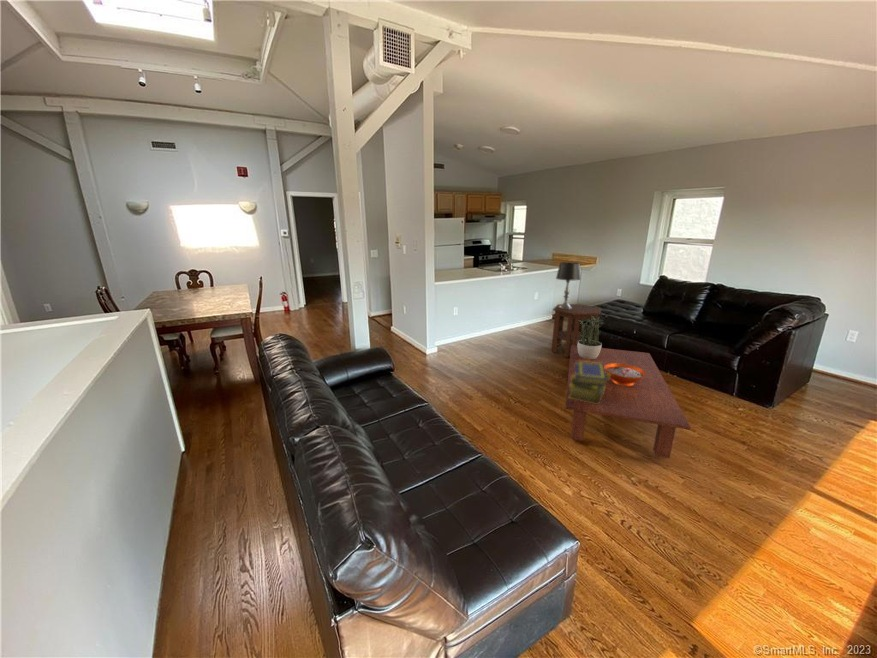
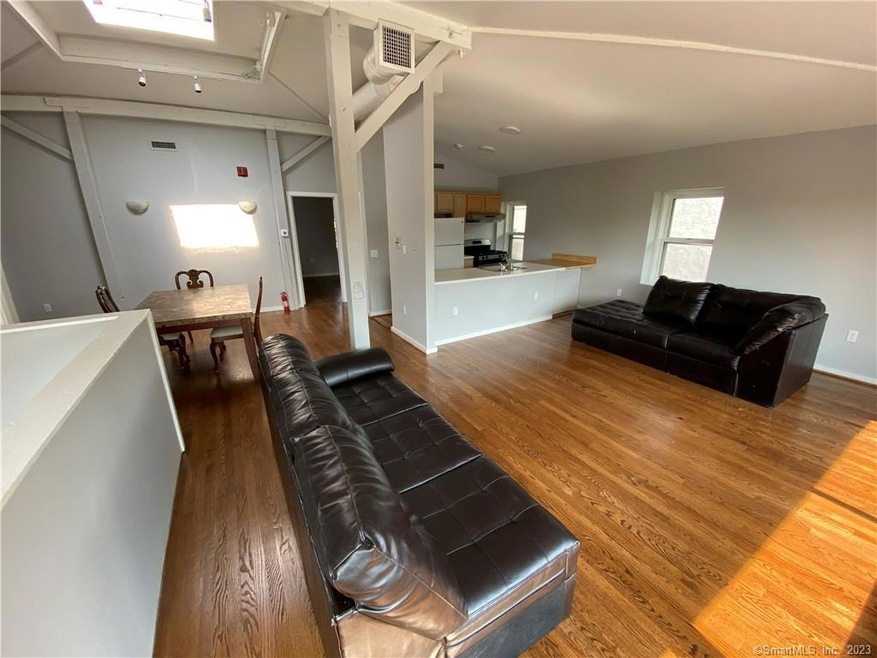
- stack of books (589, 381)
- coffee table (612, 390)
- potted plant (588, 335)
- decorative bowl (623, 375)
- table lamp (567, 286)
- side table (574, 330)
